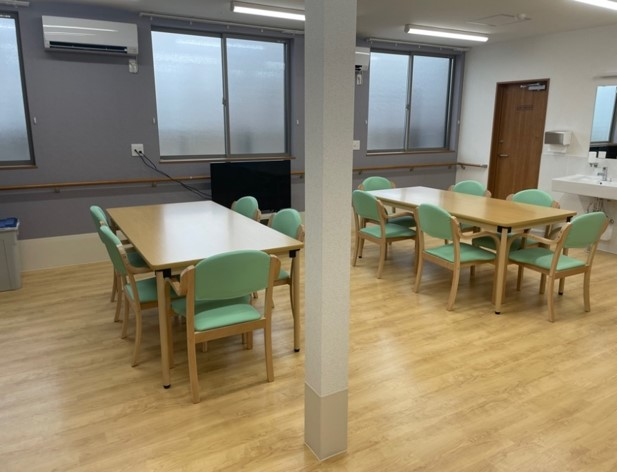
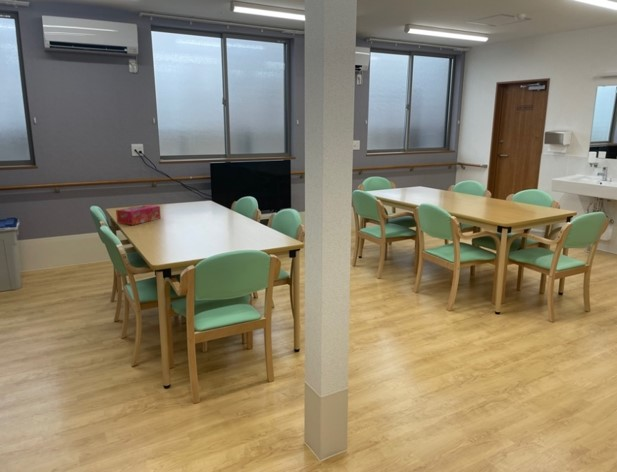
+ tissue box (138, 214)
